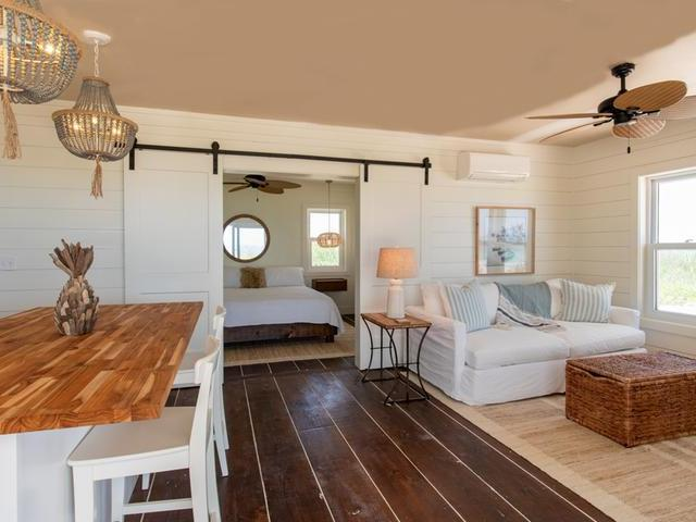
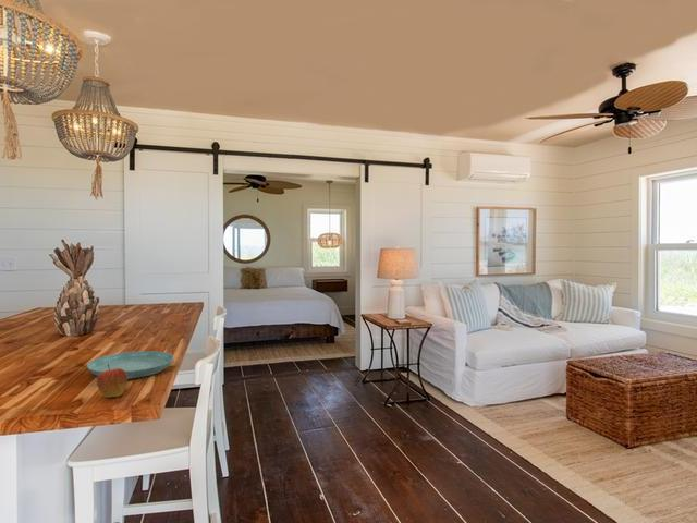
+ fruit (112, 380)
+ saucer (132, 365)
